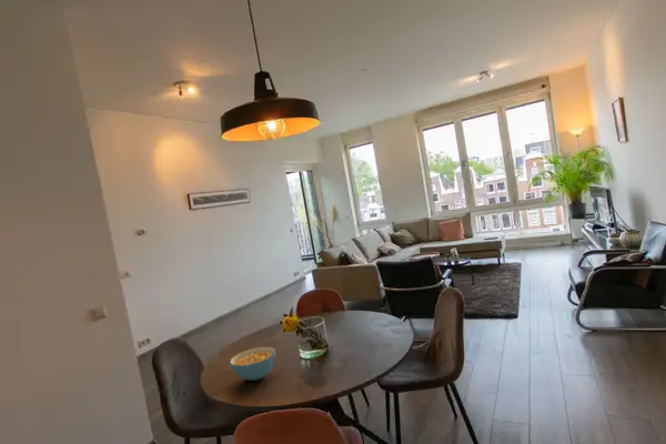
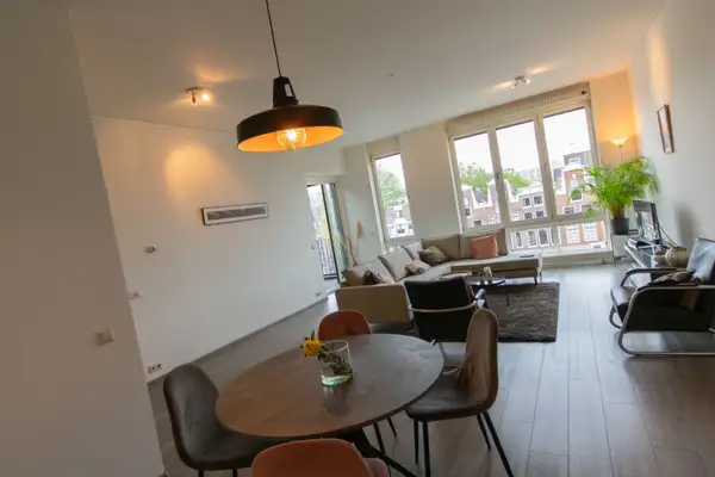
- cereal bowl (254, 366)
